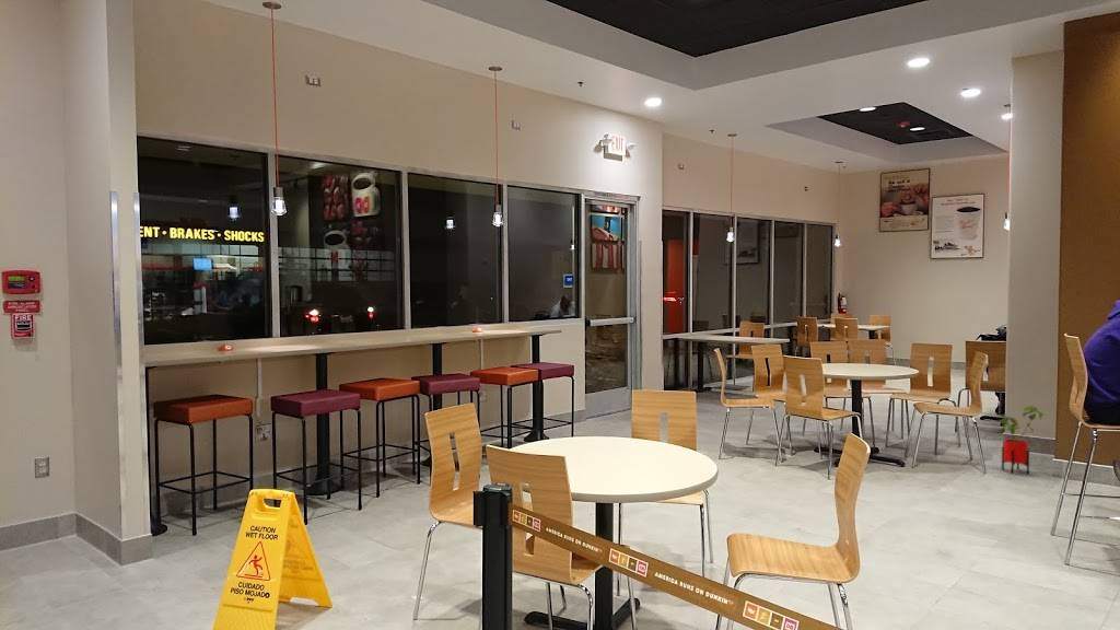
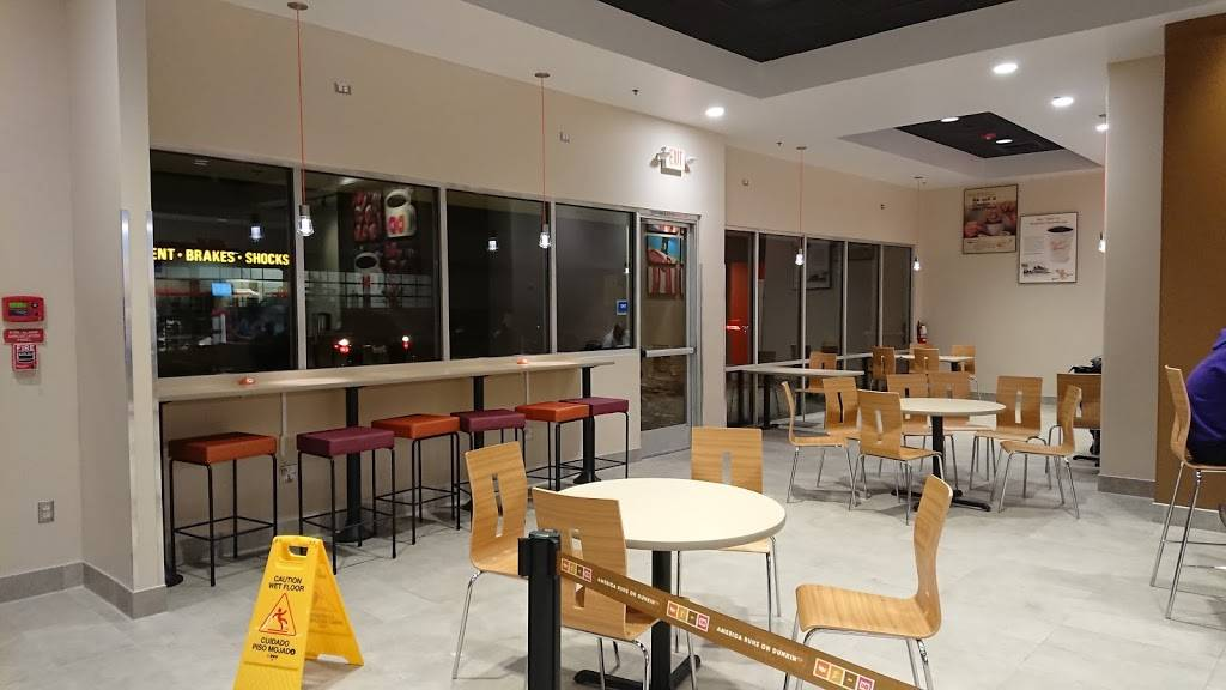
- house plant (1017, 436)
